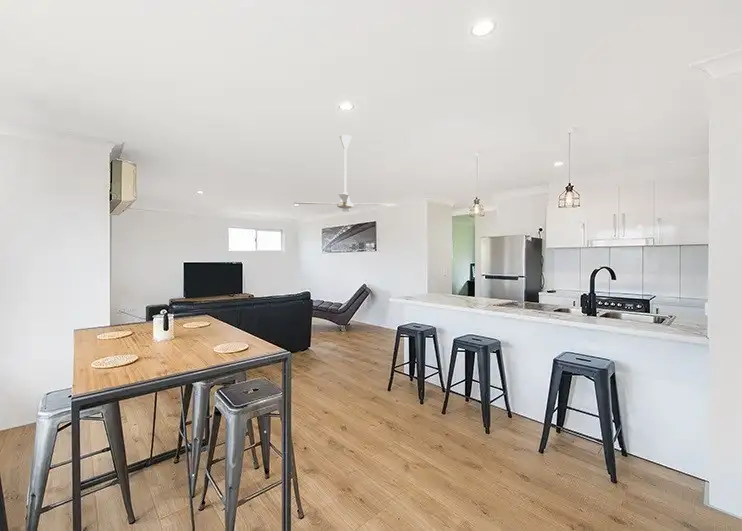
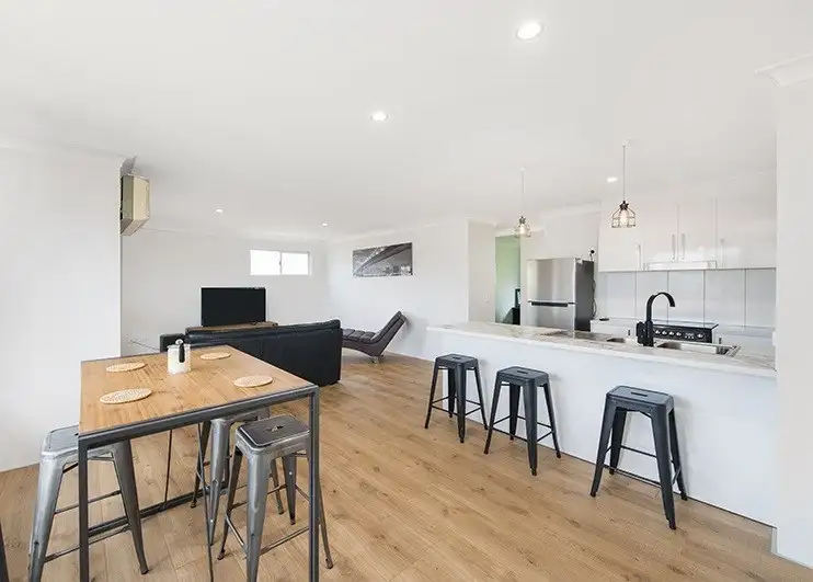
- ceiling fan (345, 172)
